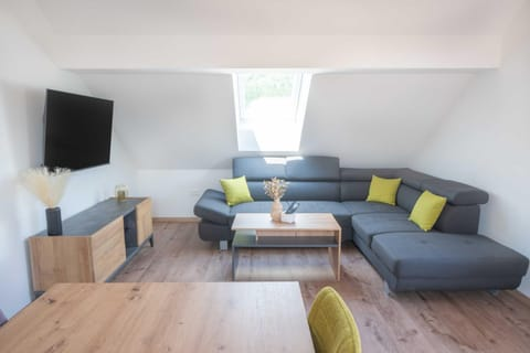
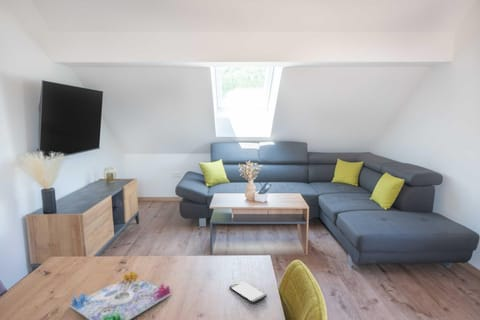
+ smartphone (247, 291)
+ board game (122, 295)
